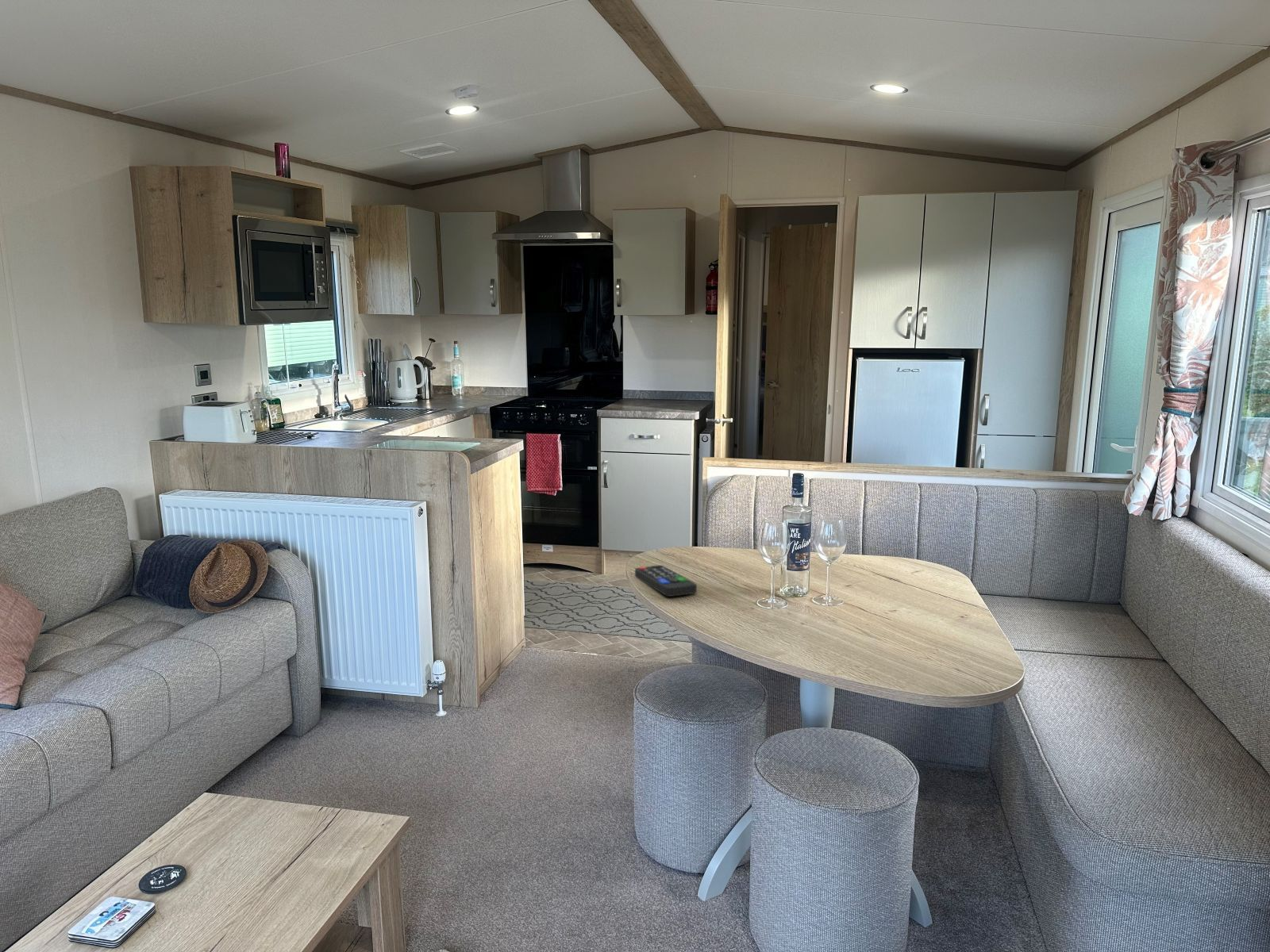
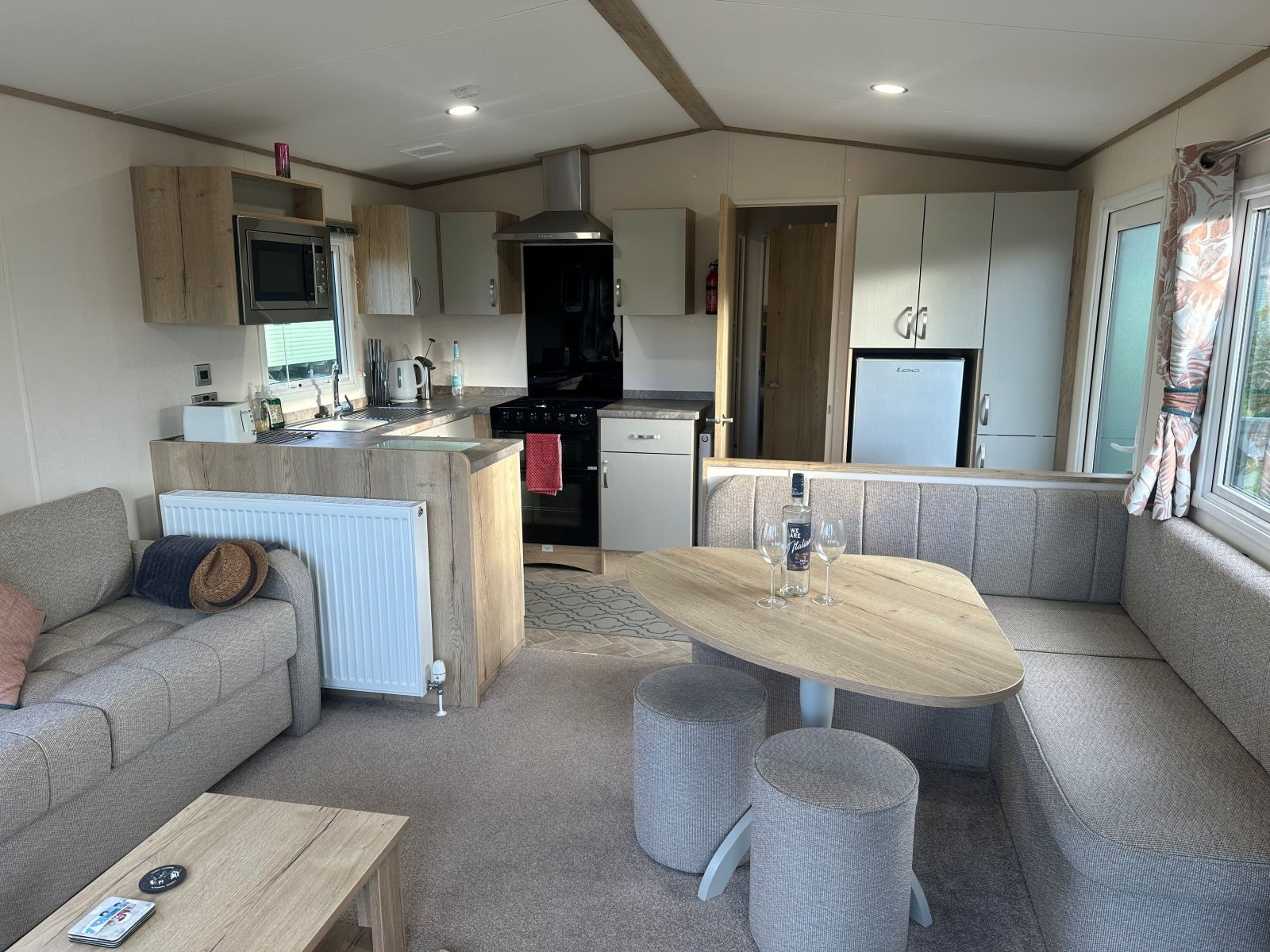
- remote control (664, 579)
